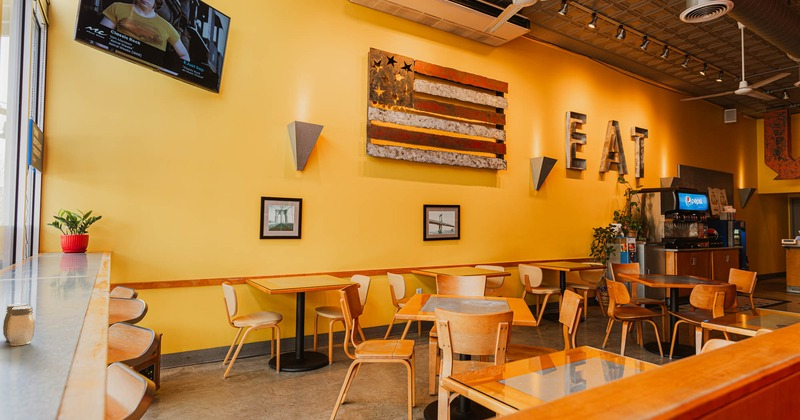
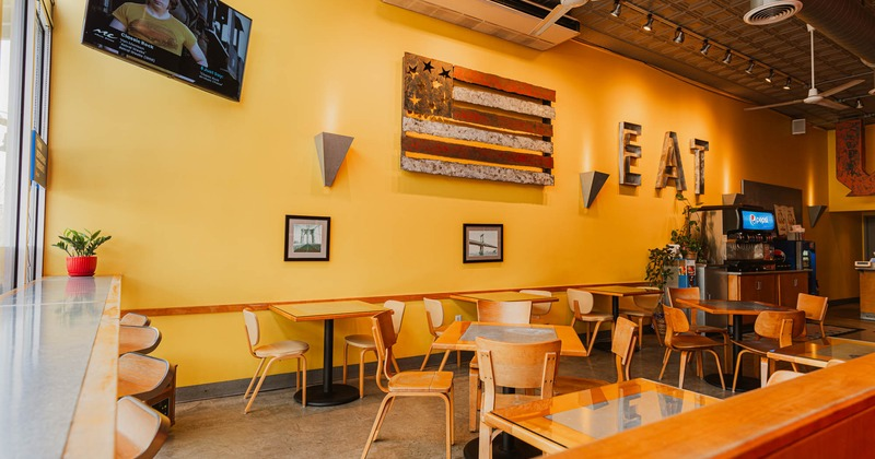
- salt and pepper shaker (19, 323)
